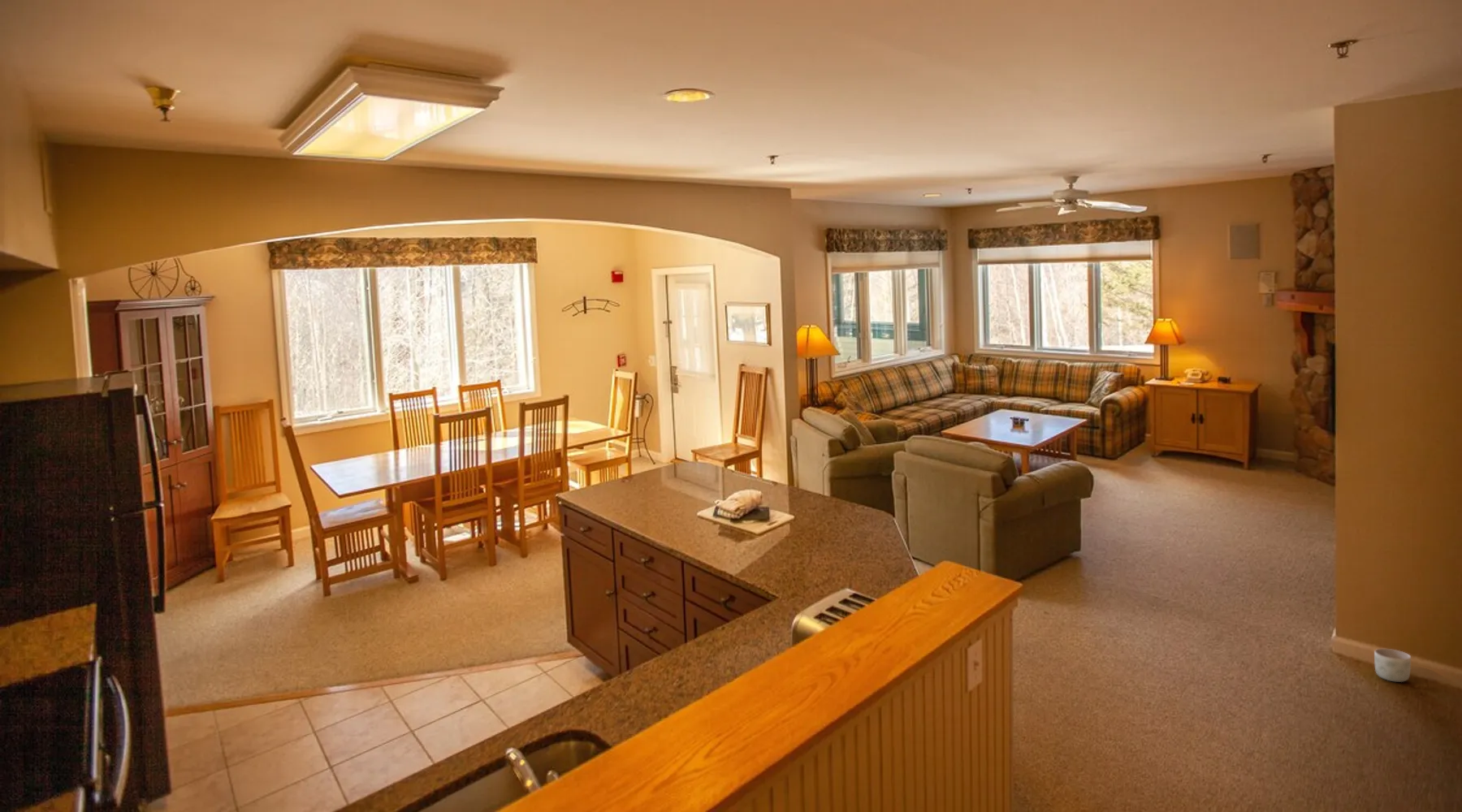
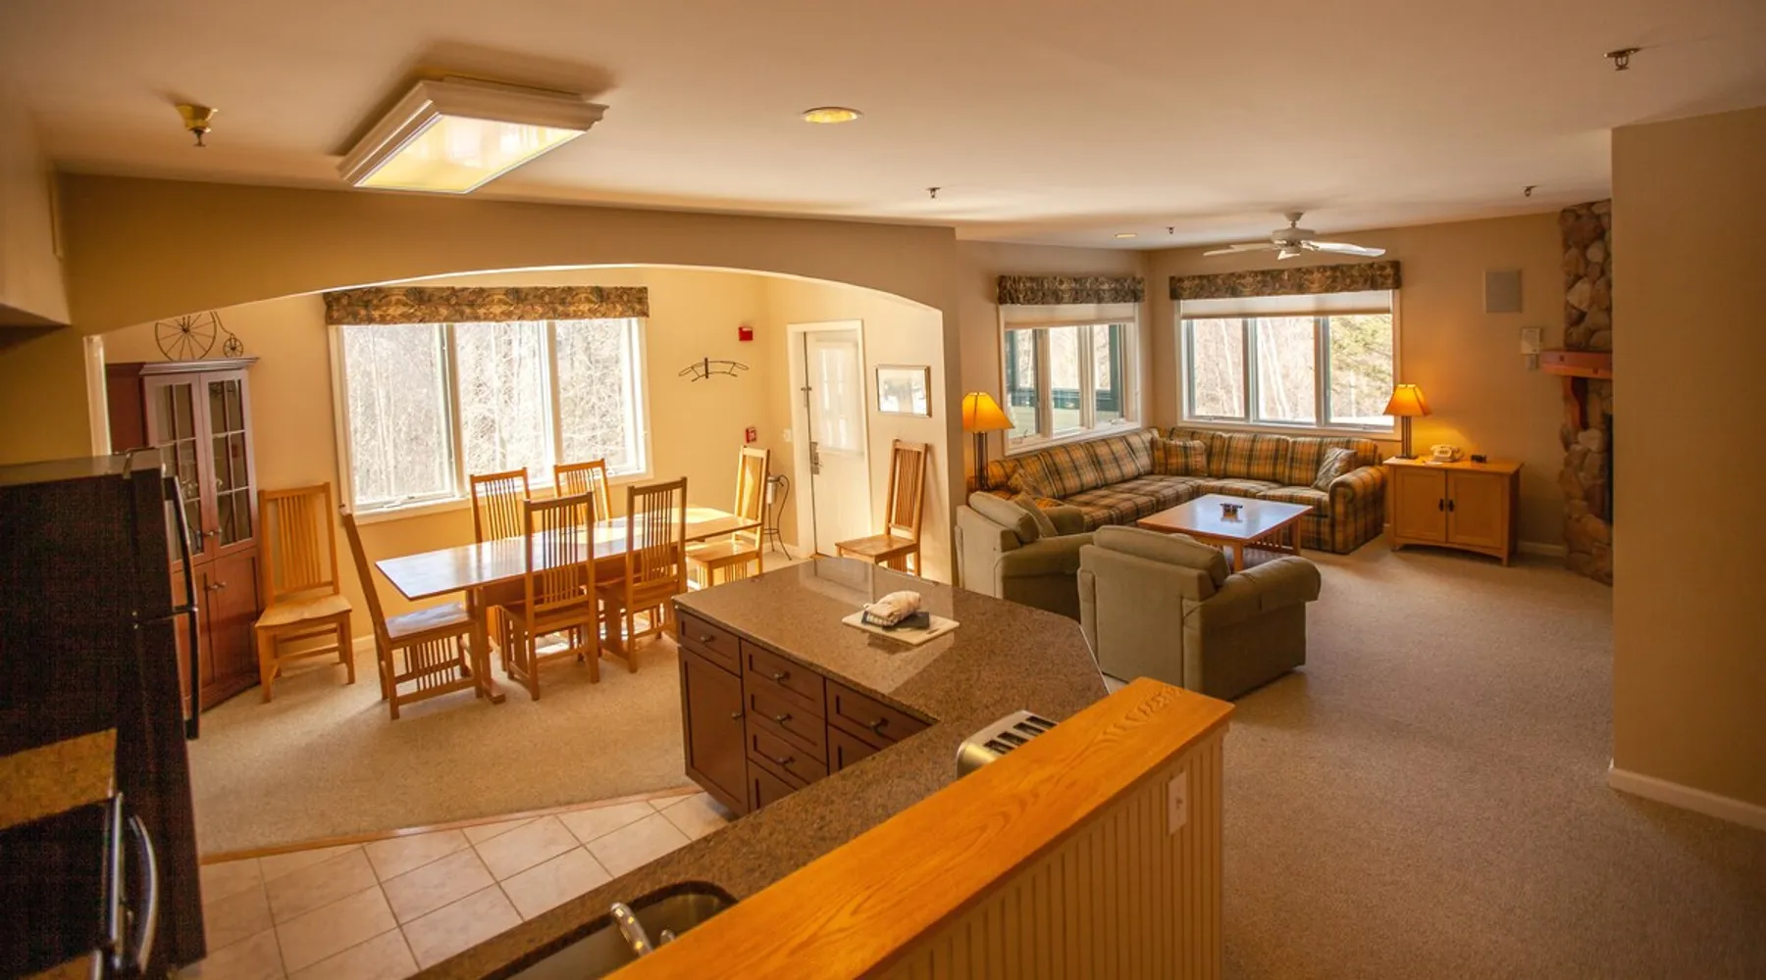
- planter (1392, 666)
